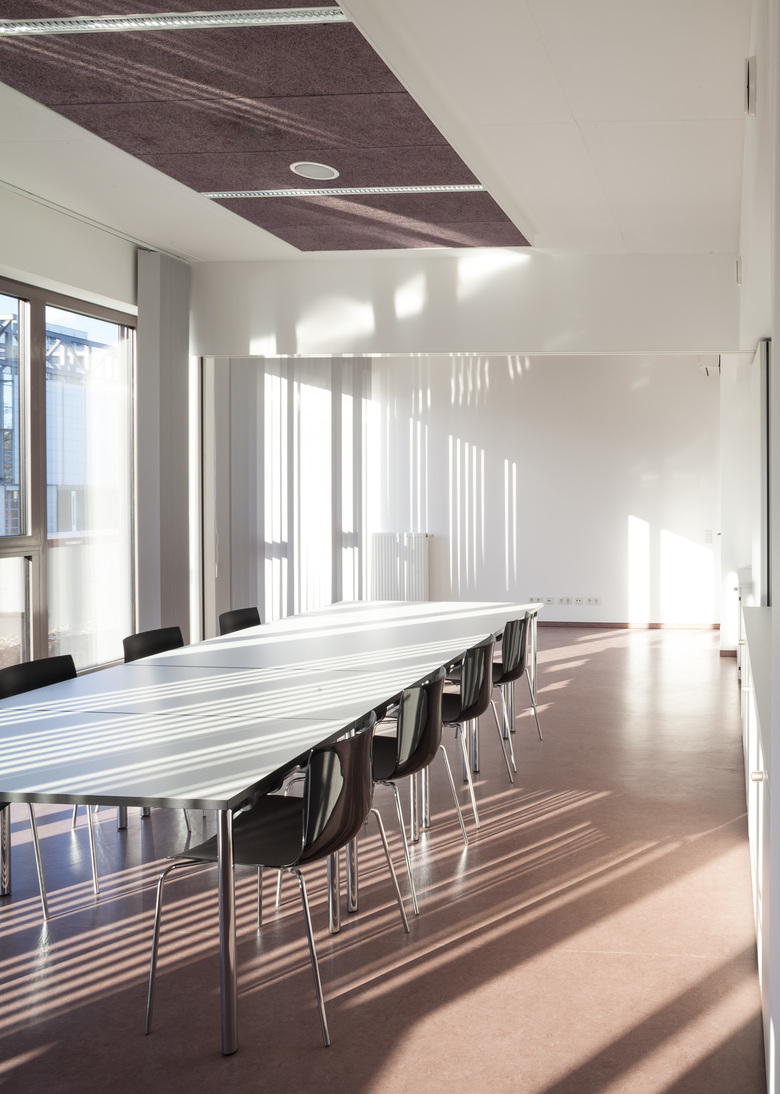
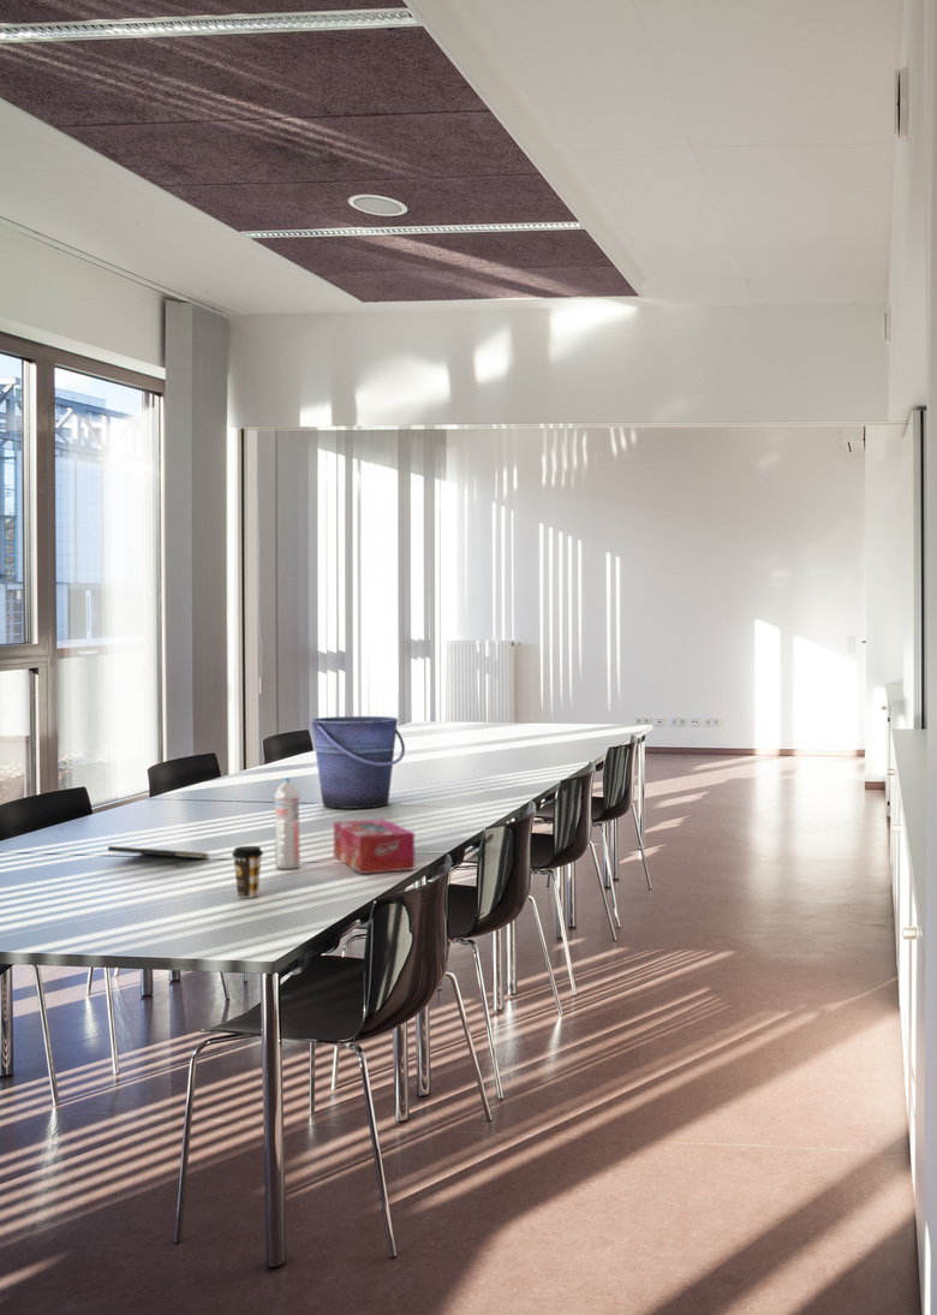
+ notepad (159, 852)
+ tissue box (372, 845)
+ coffee cup (247, 871)
+ water bottle (287, 822)
+ bucket (358, 761)
